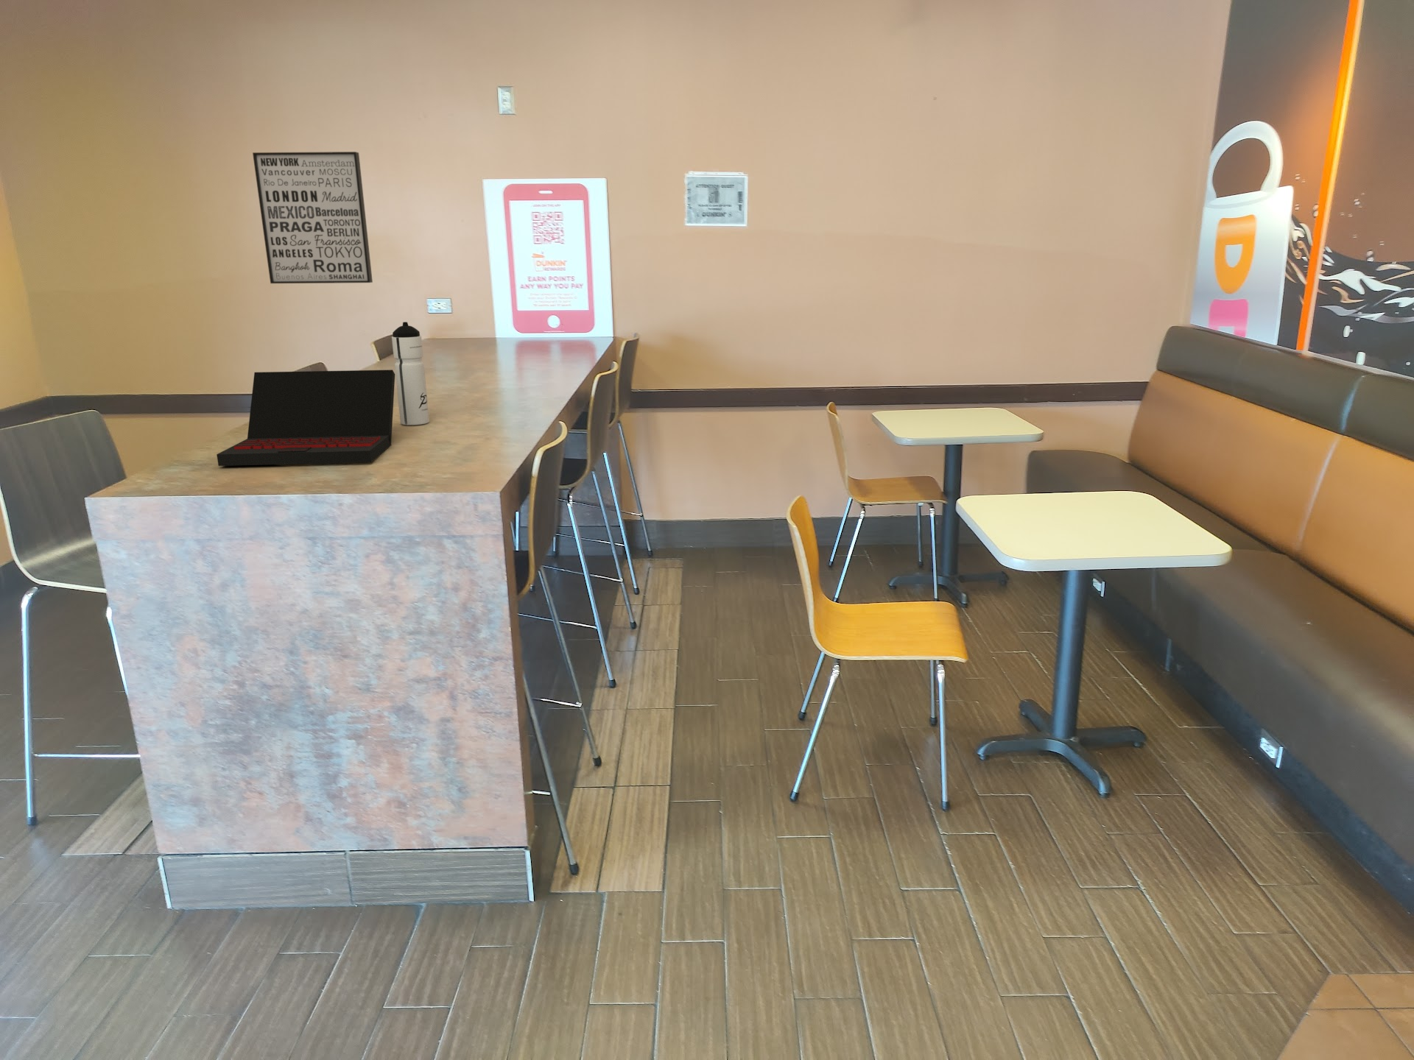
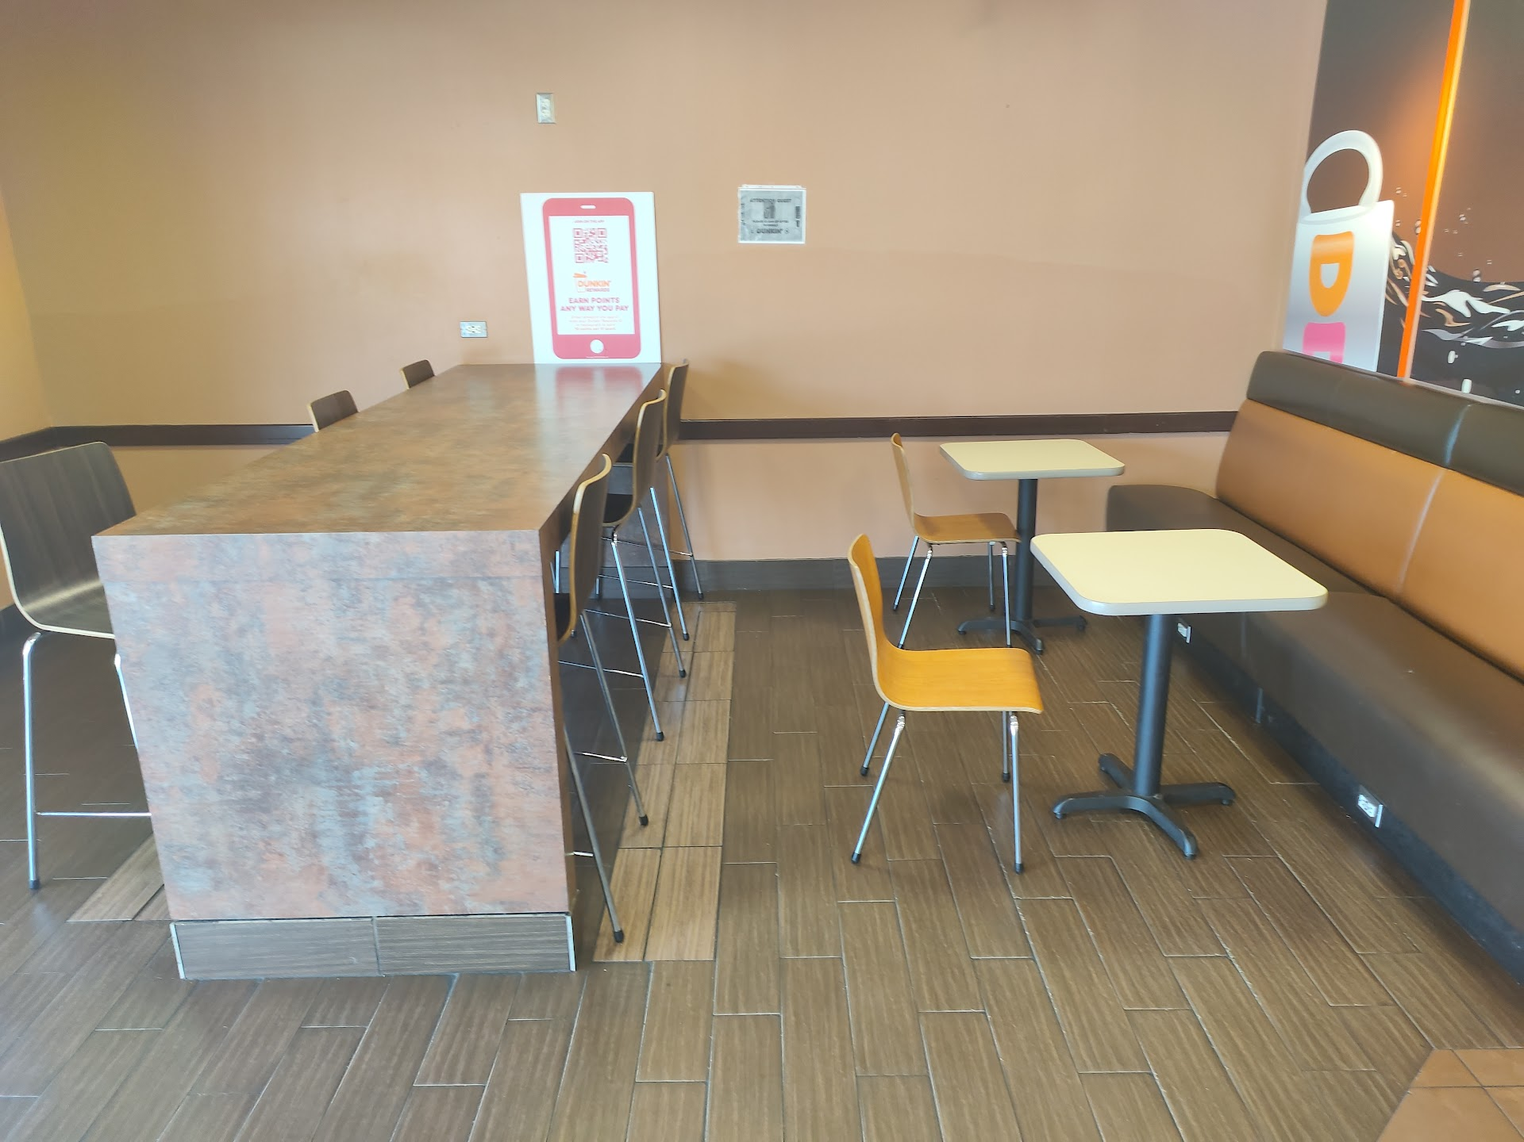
- water bottle (410, 373)
- laptop (312, 414)
- wall art (314, 218)
